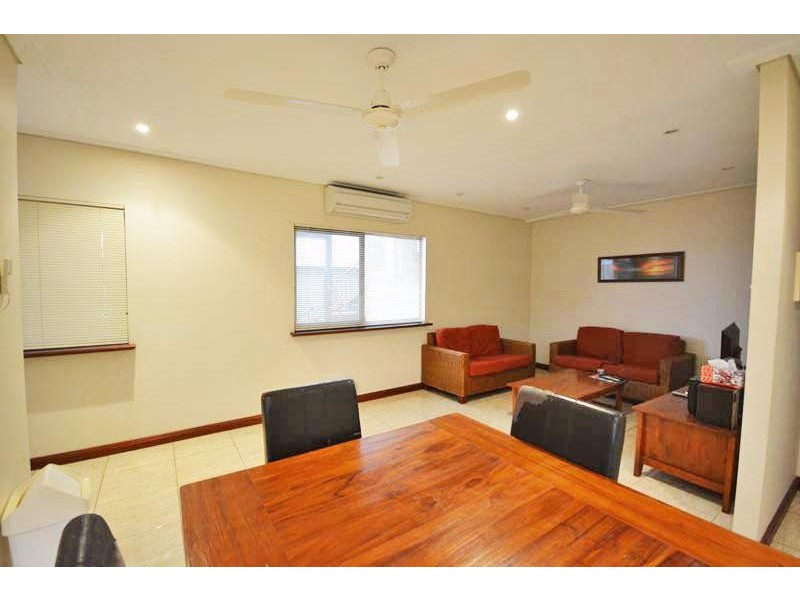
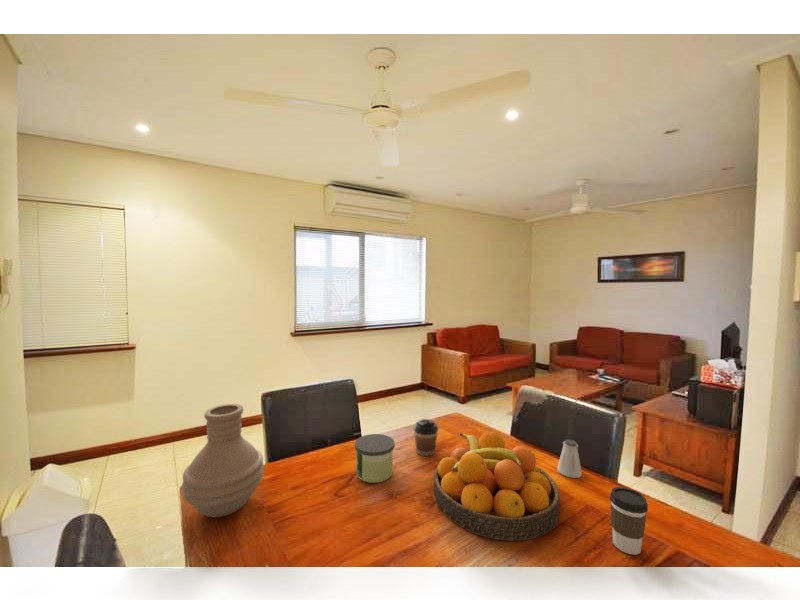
+ coffee cup (425, 435)
+ candle (374, 458)
+ vase (224, 458)
+ fruit bowl (494, 471)
+ saltshaker (570, 456)
+ coffee cup (627, 520)
